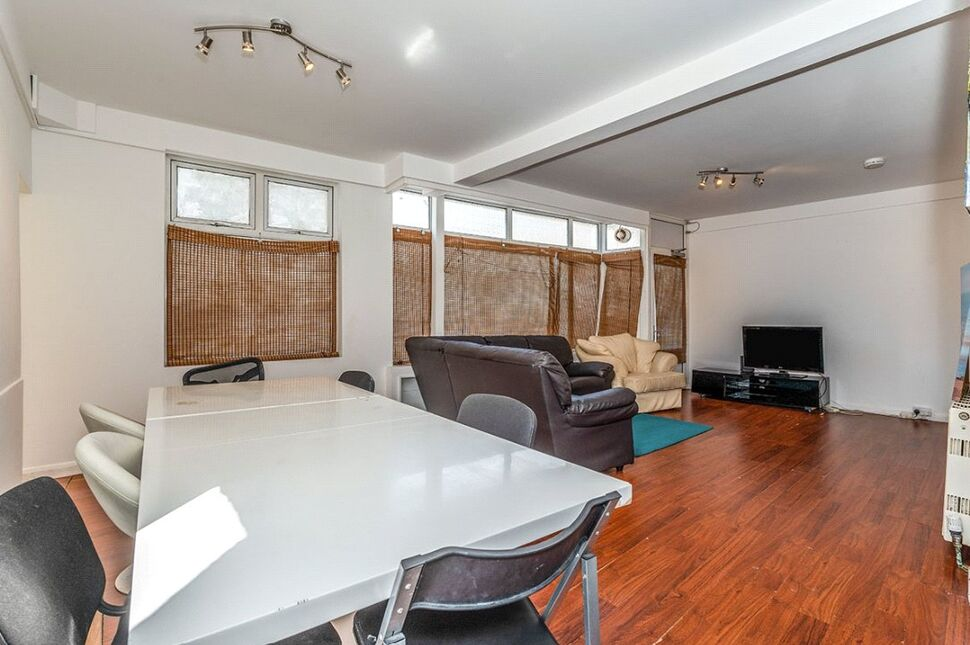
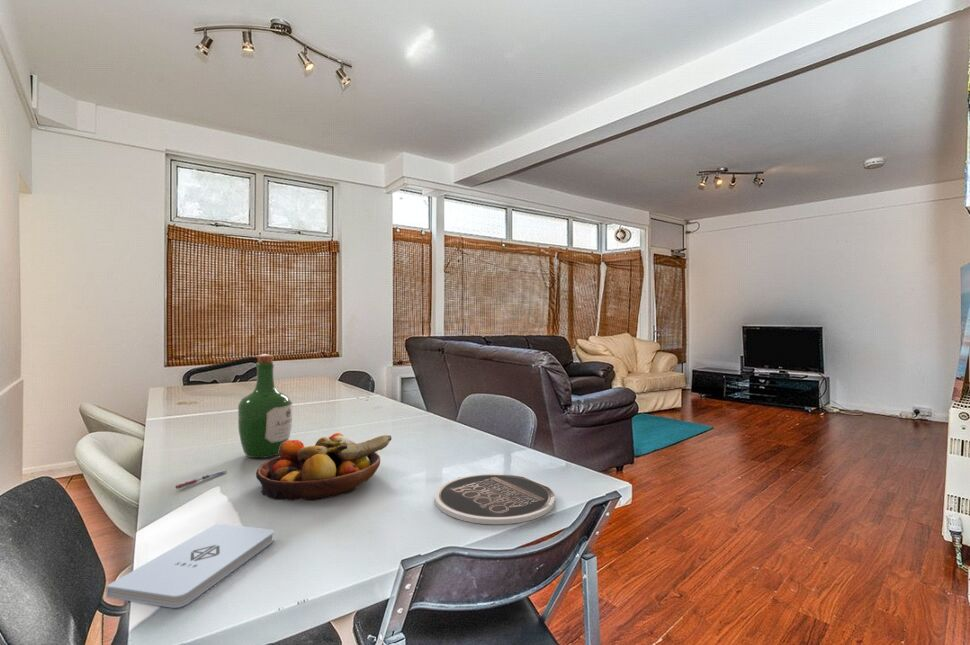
+ notepad (201, 559)
+ wine bottle (265, 403)
+ fruit bowl (322, 457)
+ plate (494, 495)
+ pen (202, 477)
